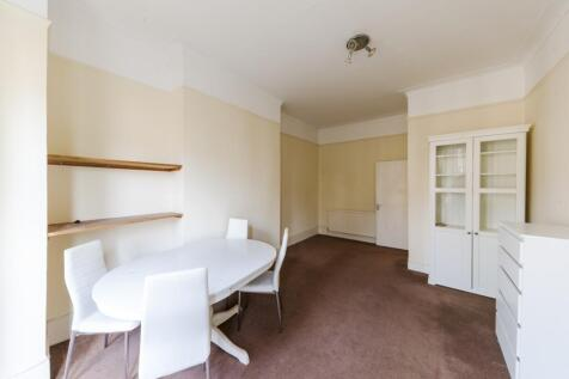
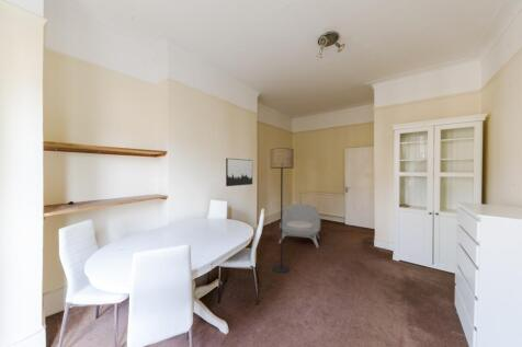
+ armchair (299, 223)
+ floor lamp (281, 209)
+ wall art (240, 172)
